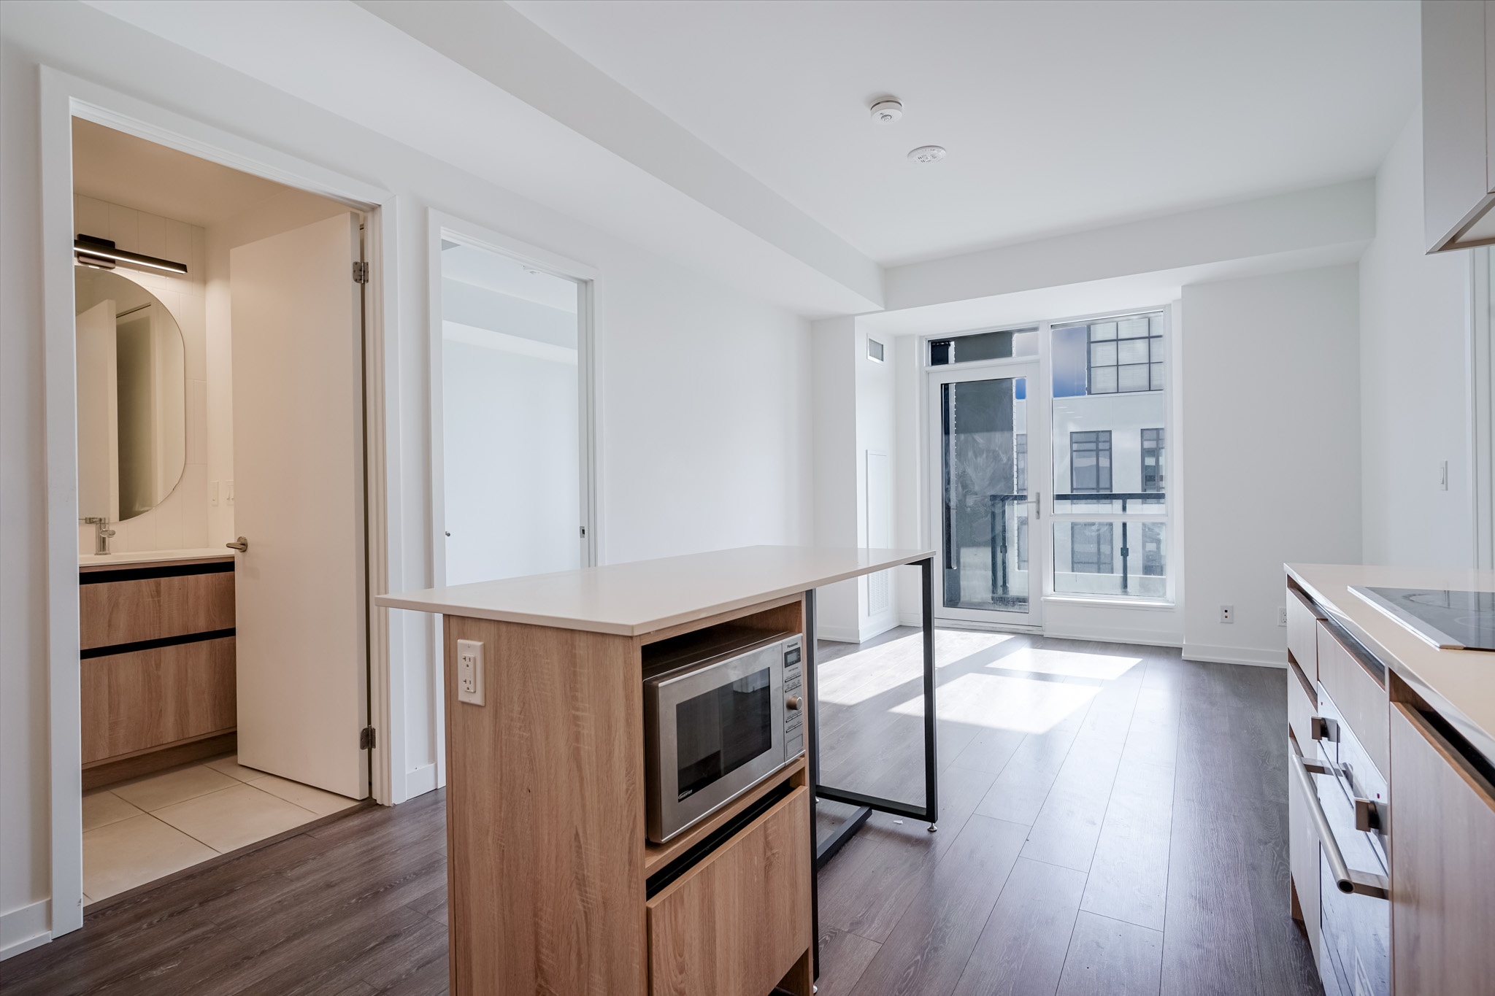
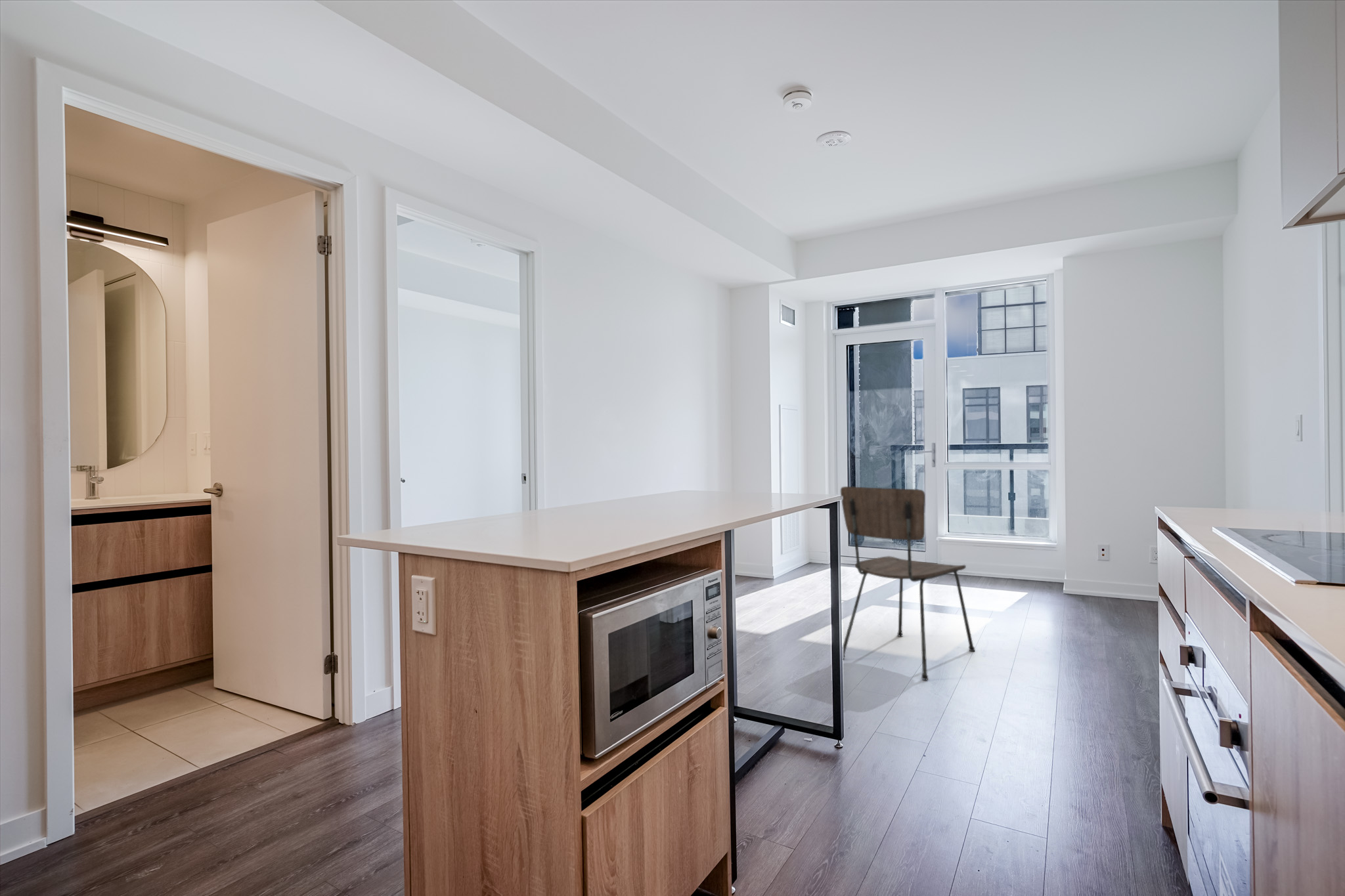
+ dining chair (908, 570)
